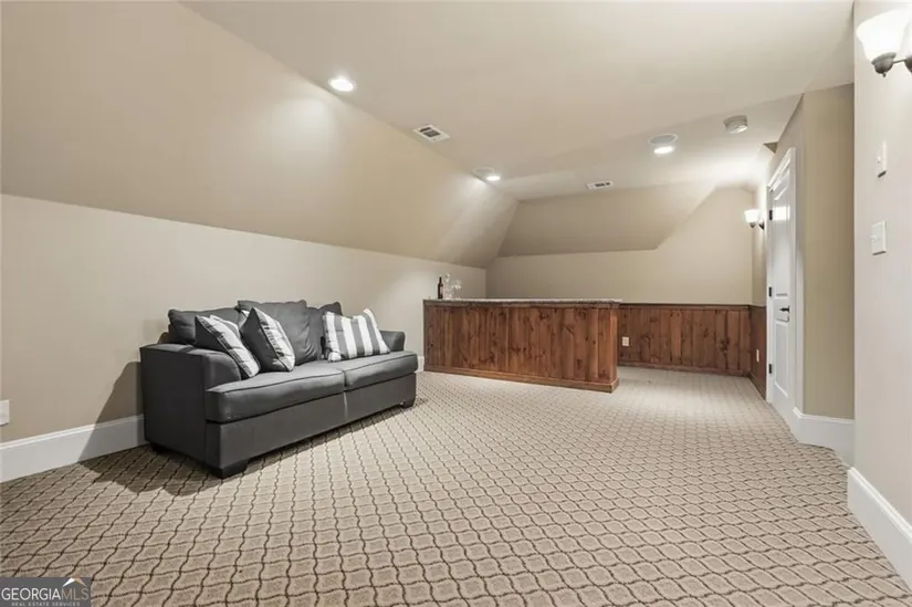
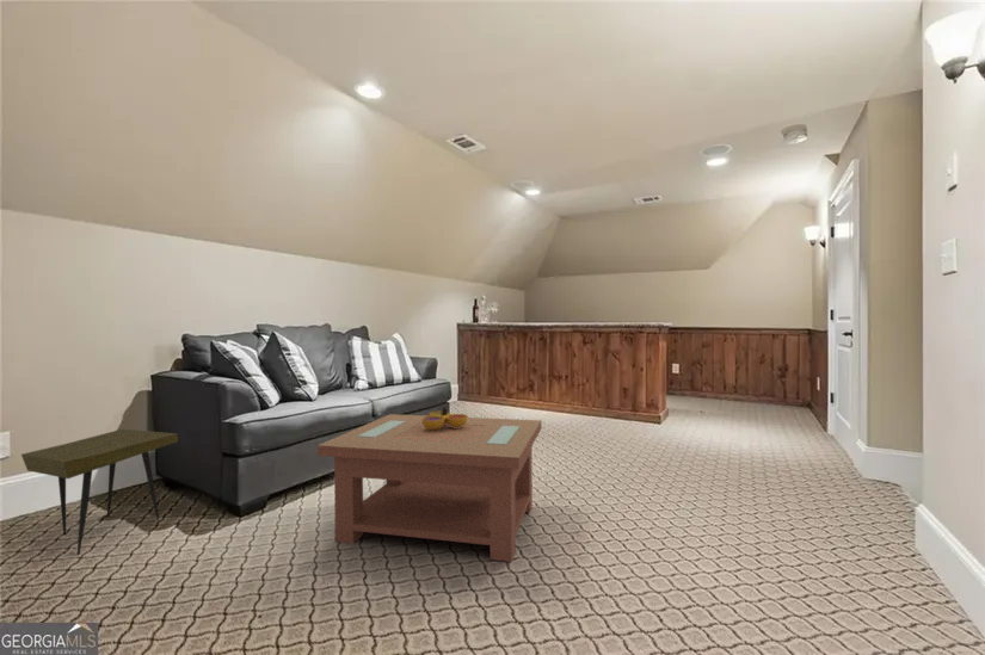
+ coffee table (442, 476)
+ side table (109, 484)
+ decorative bowl (447, 416)
